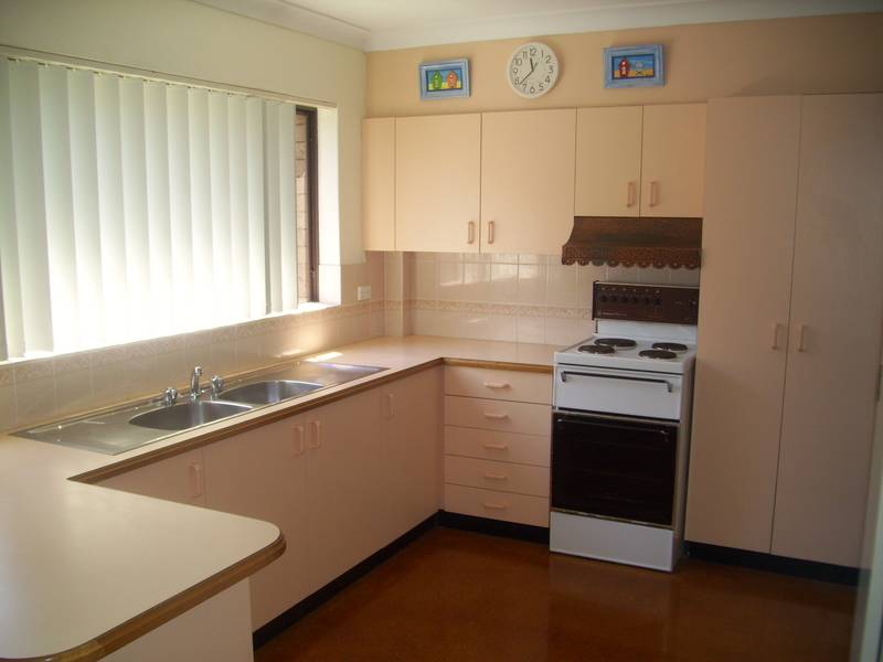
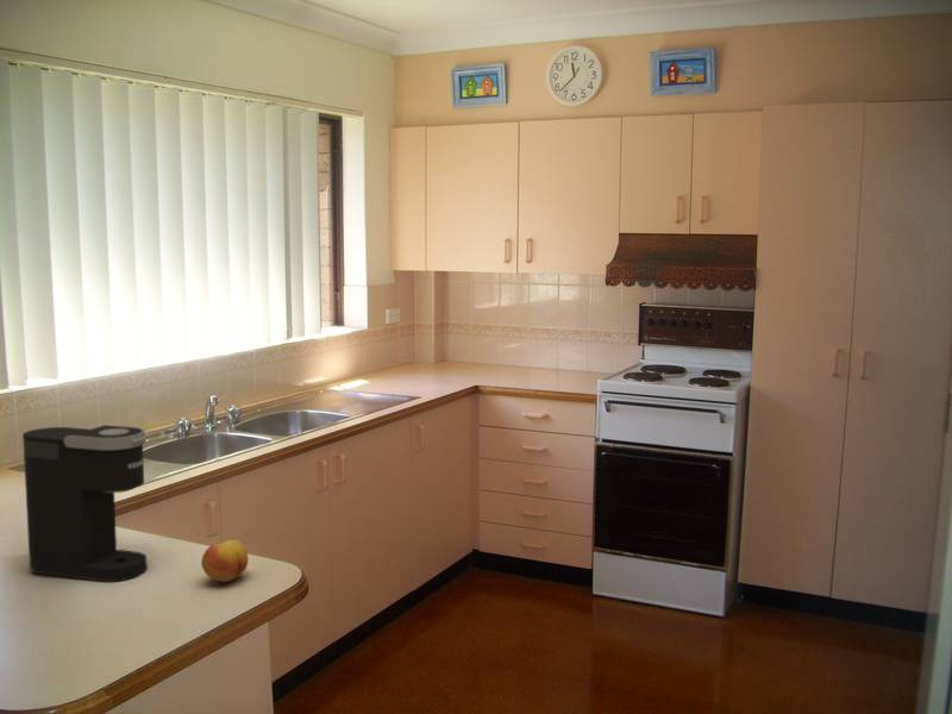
+ fruit (225, 560)
+ coffee maker (86, 500)
